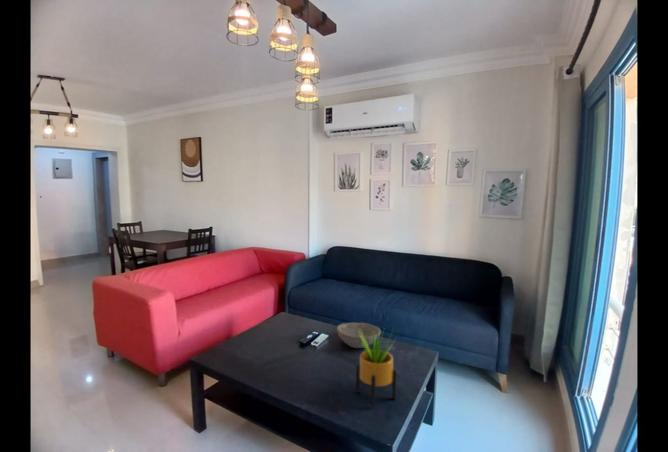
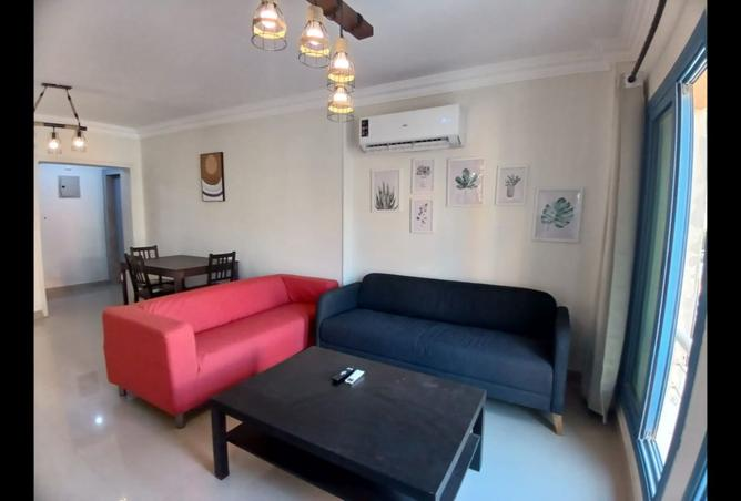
- potted plant (376, 362)
- bowl (358, 336)
